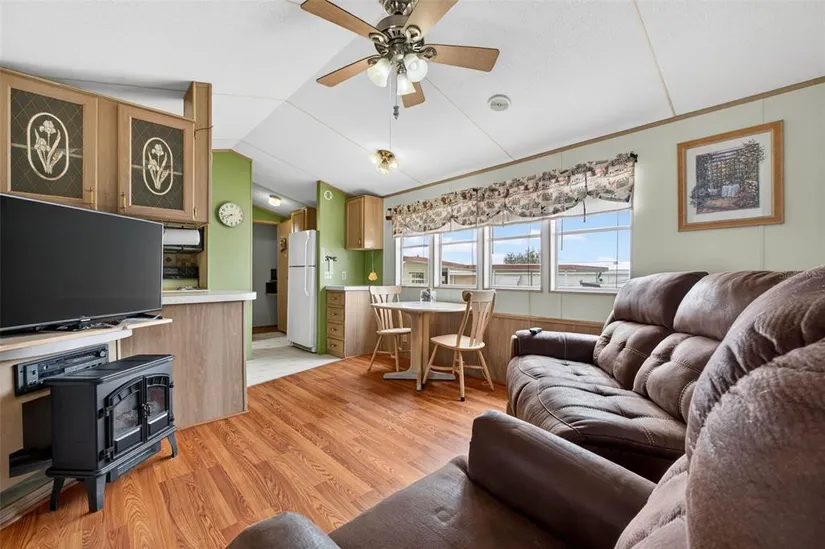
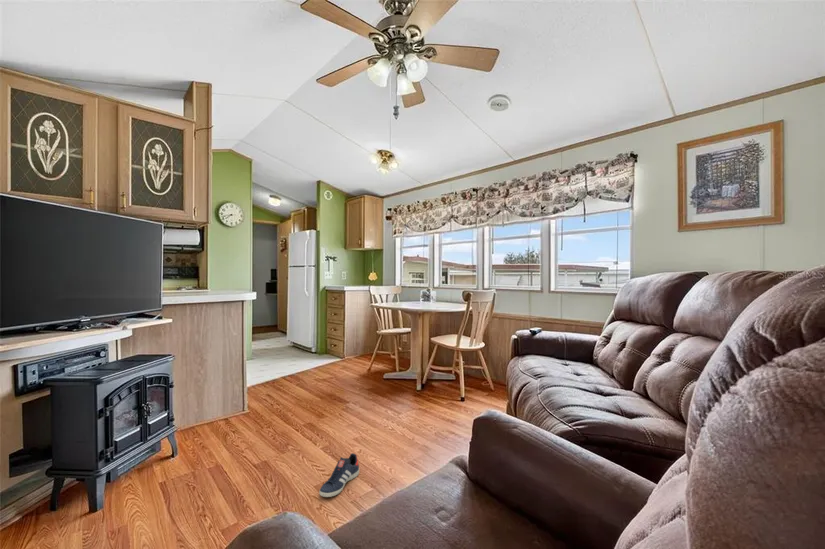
+ sneaker (339, 472)
